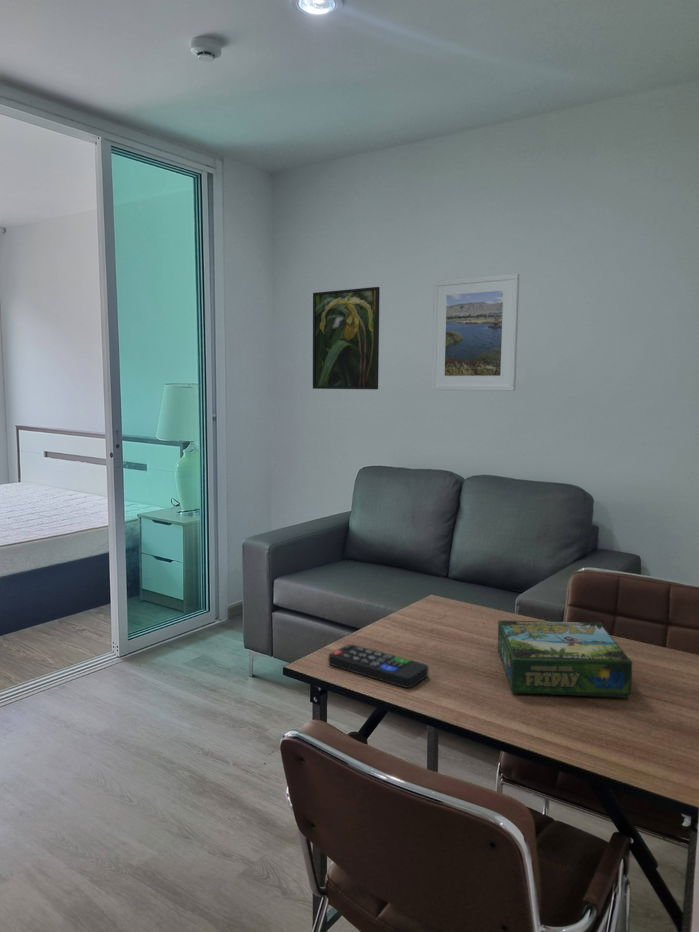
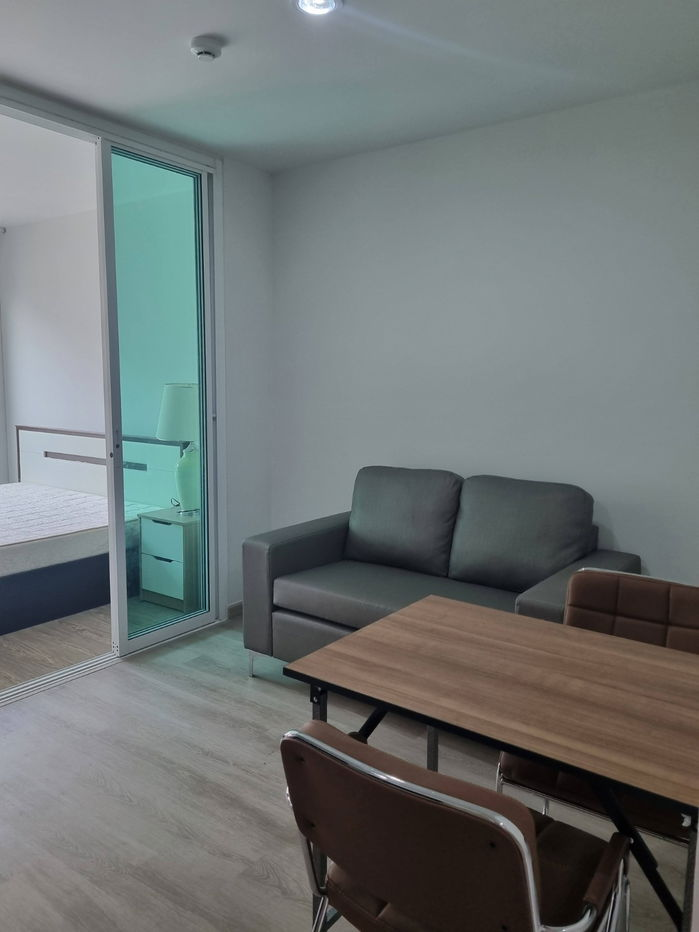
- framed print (473, 334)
- board game (559, 655)
- remote control (377, 664)
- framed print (344, 339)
